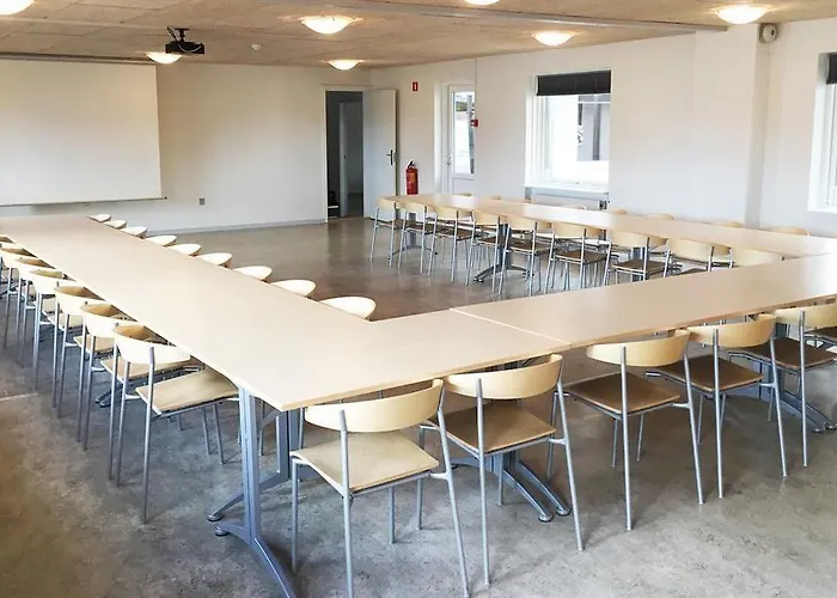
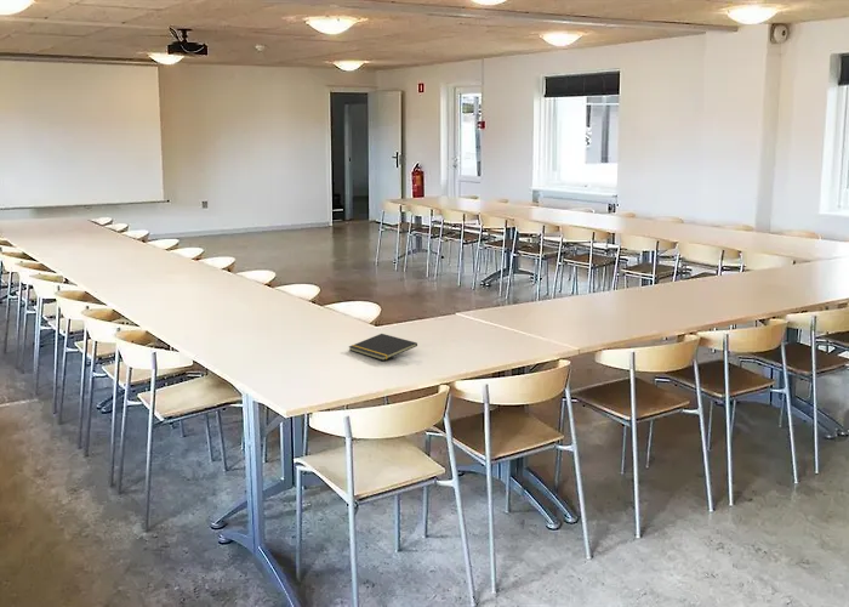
+ notepad (382, 346)
